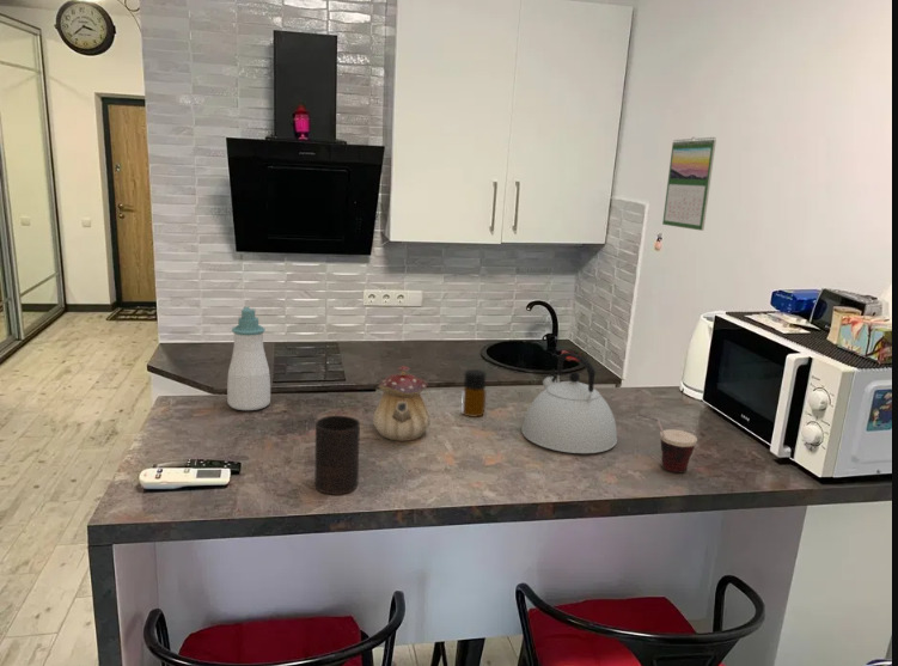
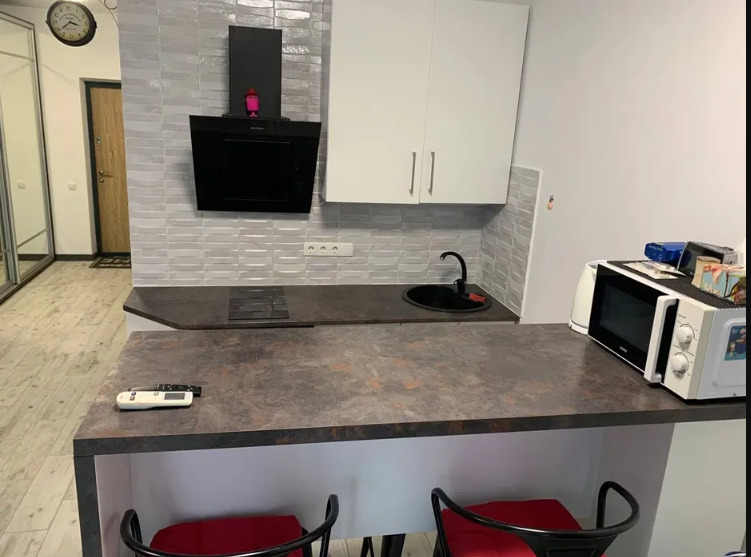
- bottle (474, 392)
- cup (337, 453)
- cup (664, 441)
- kettle (570, 395)
- calendar (688, 182)
- soap bottle (249, 358)
- teapot (402, 397)
